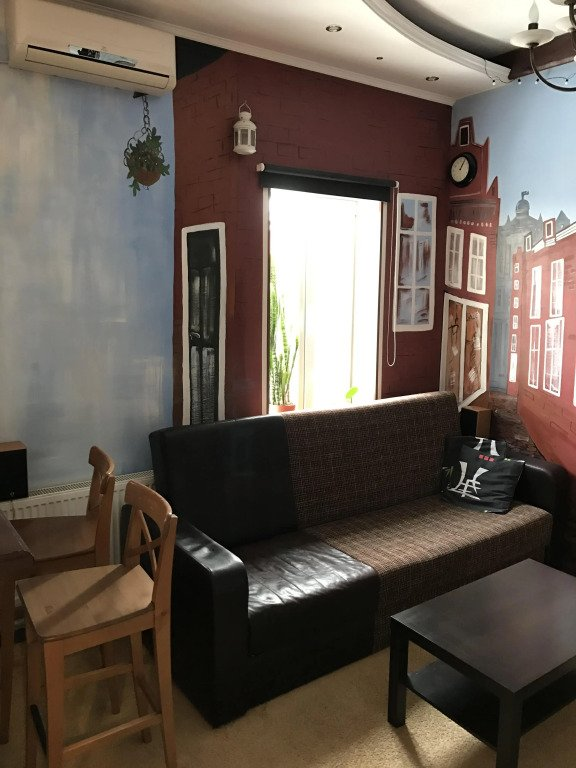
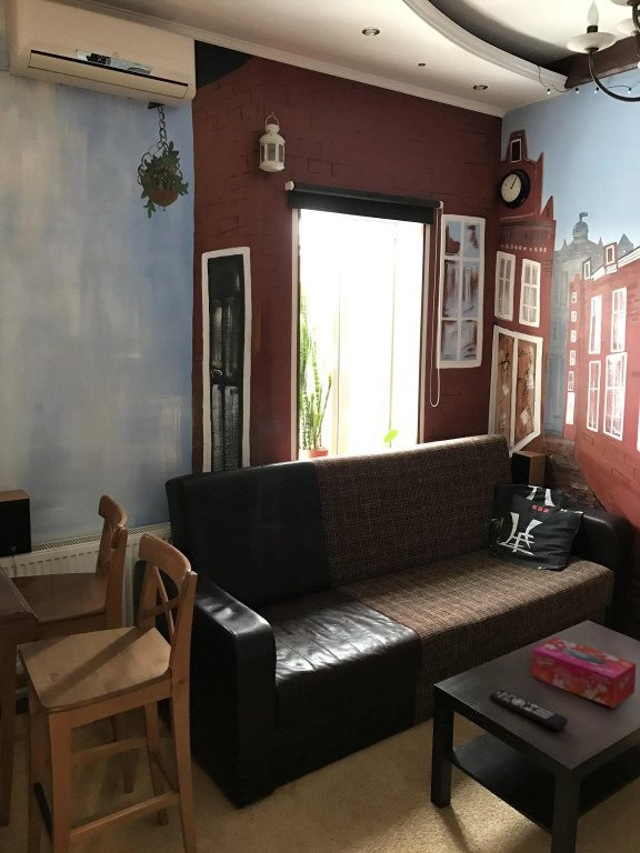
+ tissue box (582, 670)
+ remote control (527, 709)
